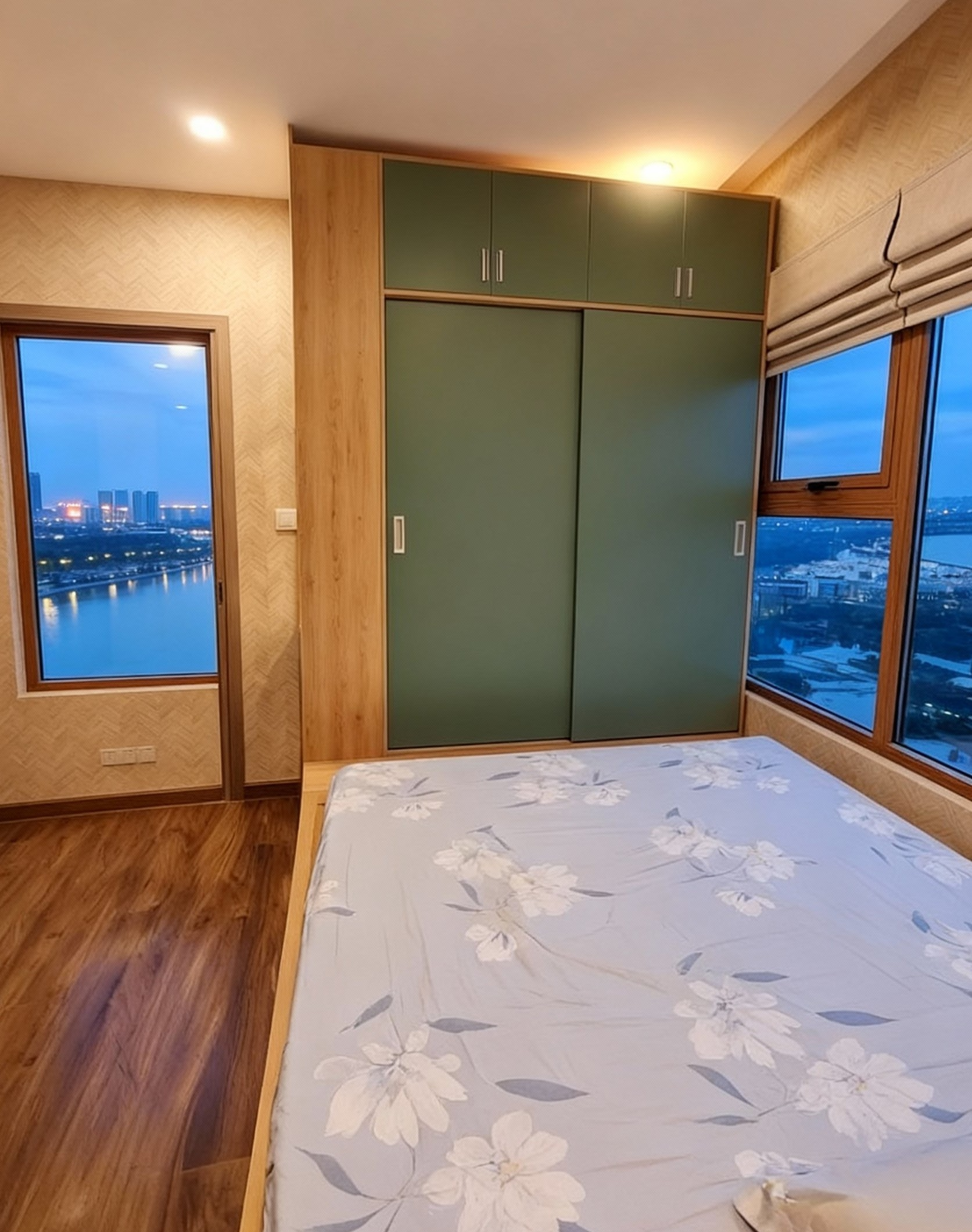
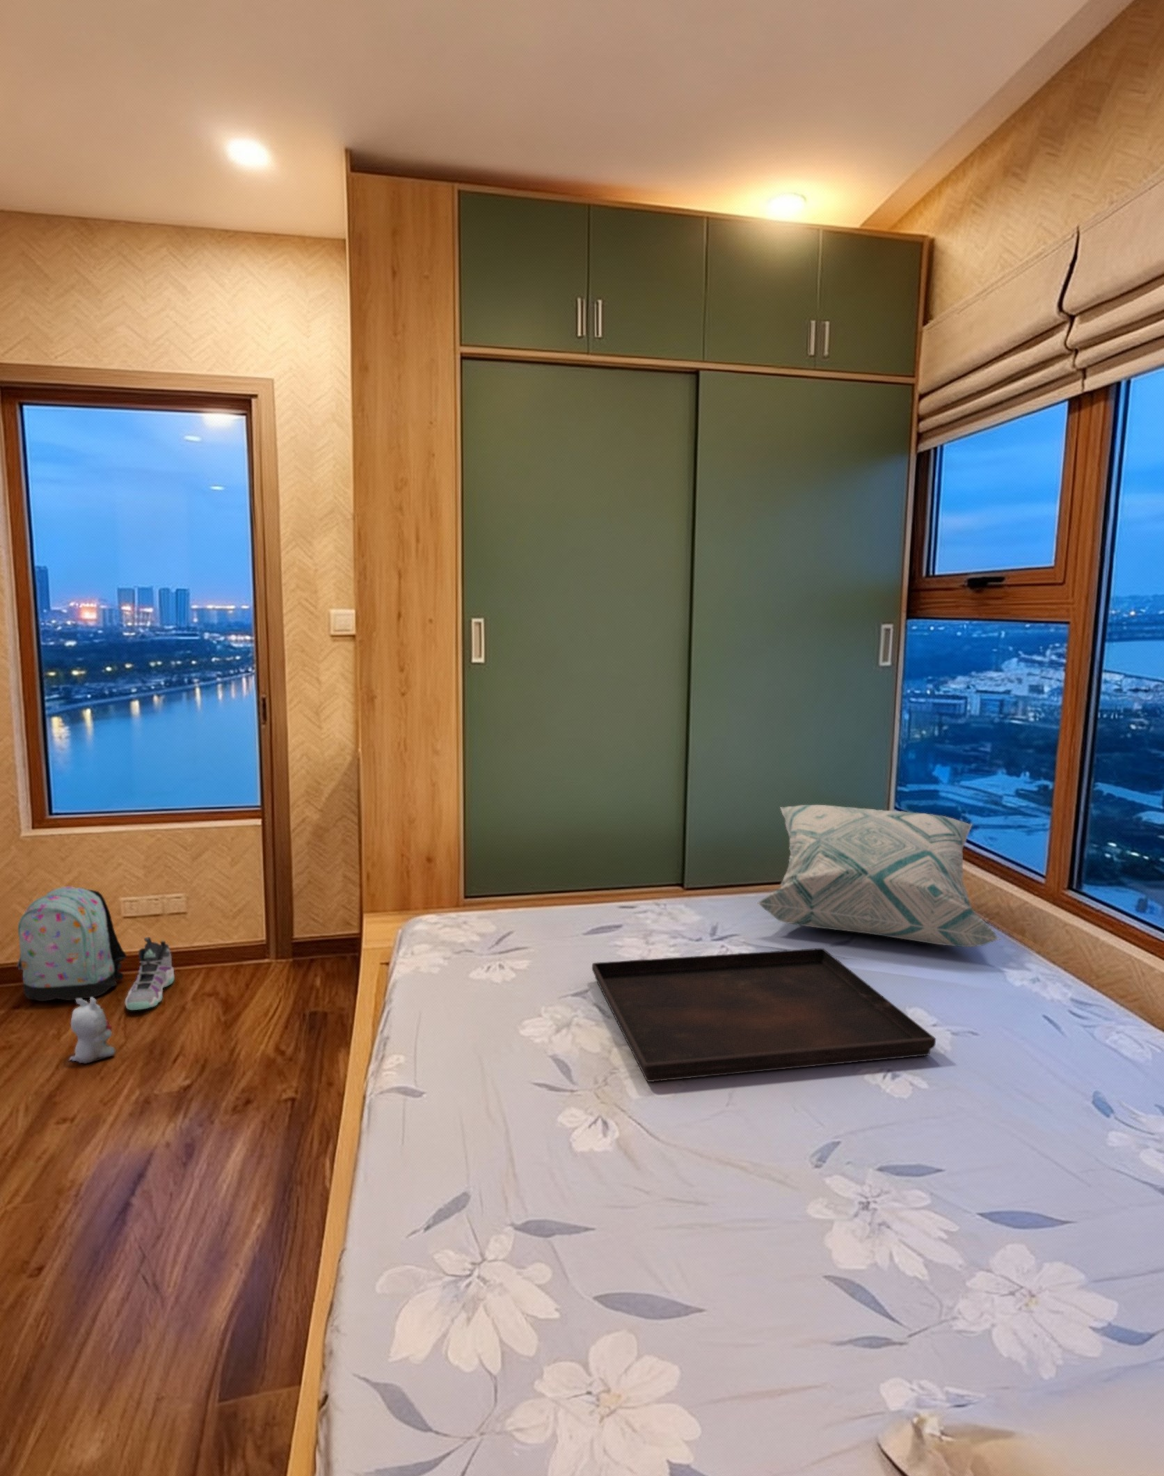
+ serving tray (747, 1005)
+ decorative pillow (873, 869)
+ backpack (67, 943)
+ sneaker (147, 968)
+ plush toy (91, 1027)
